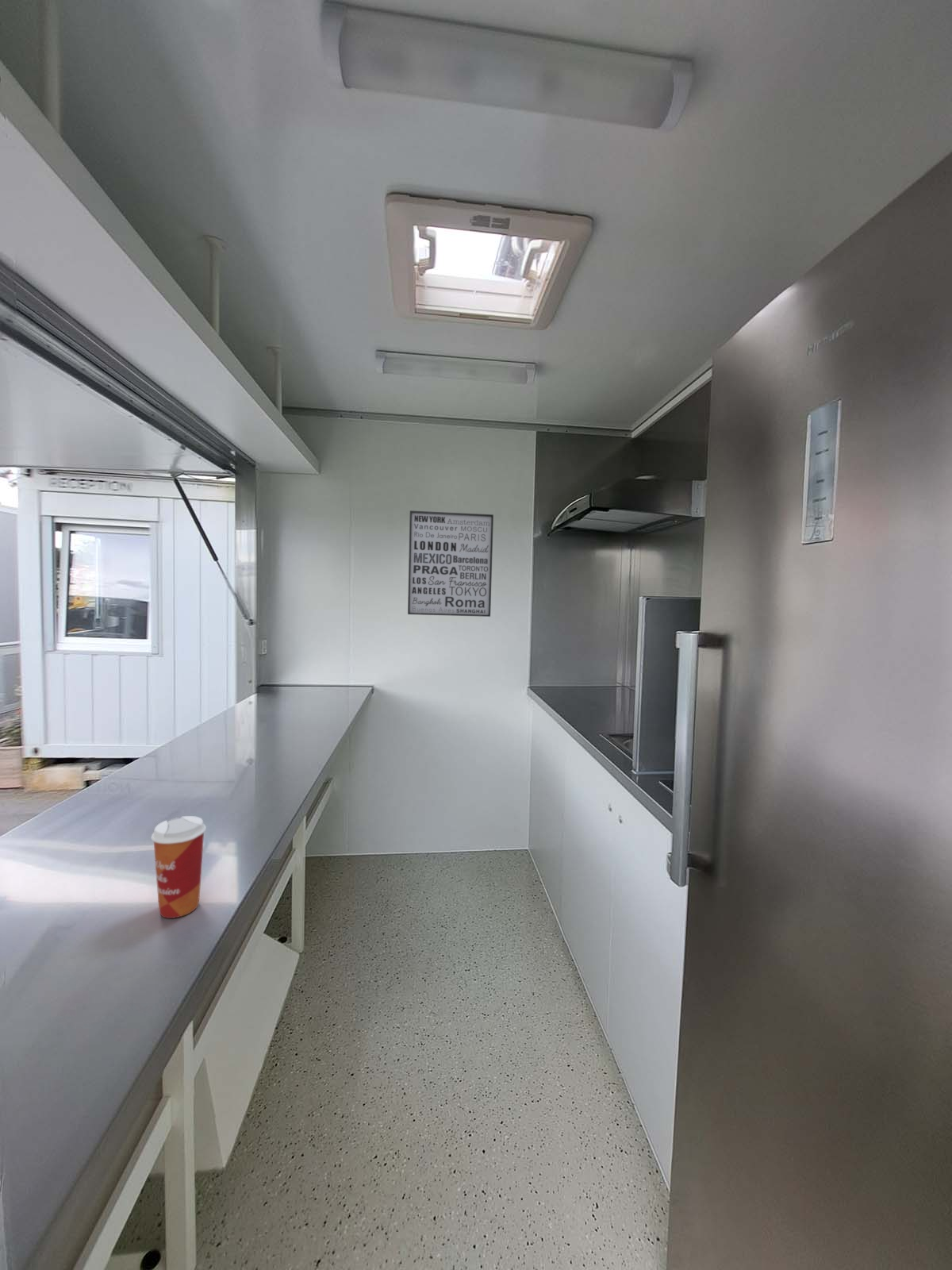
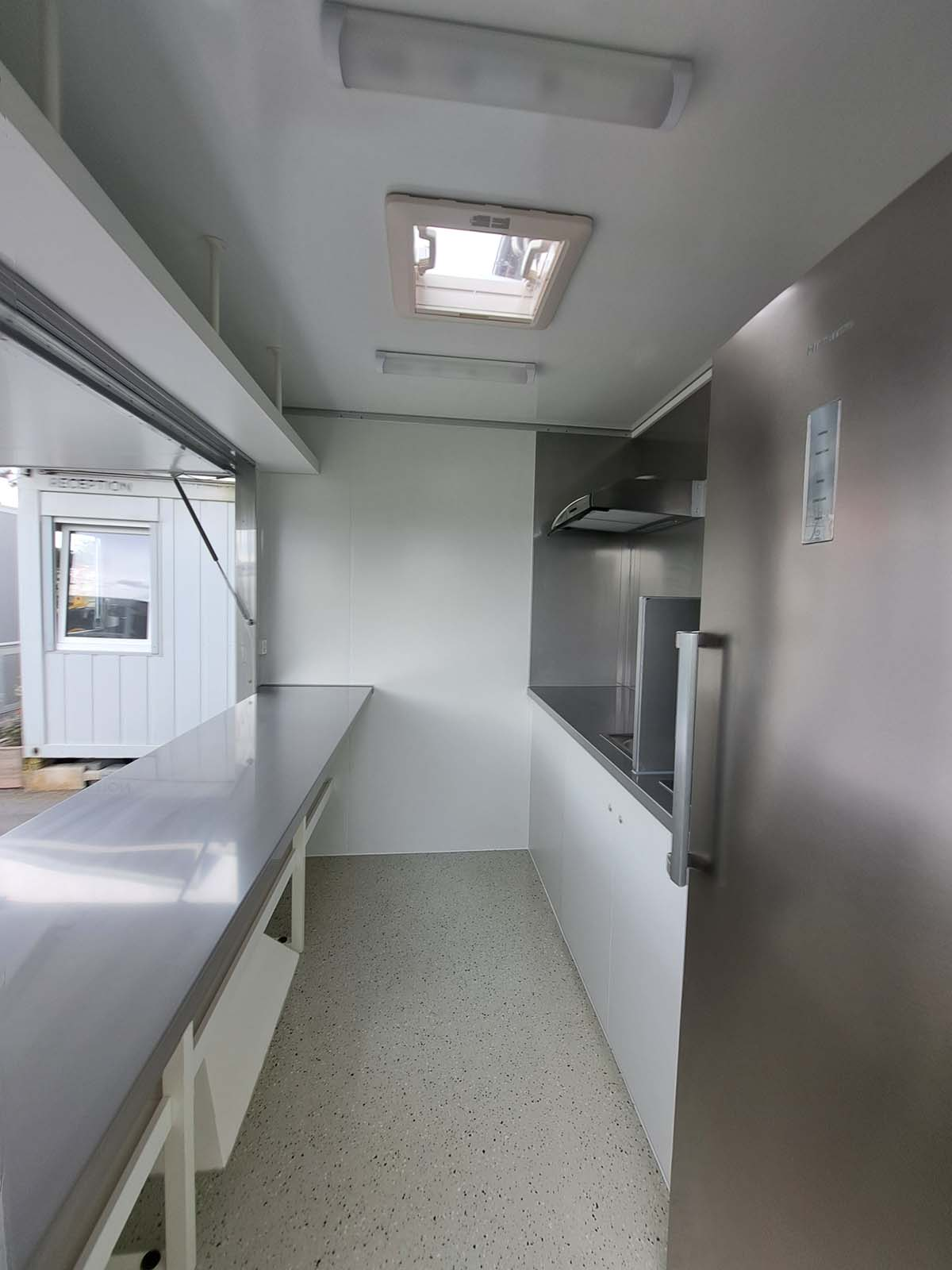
- paper cup (179, 866)
- wall art (450, 564)
